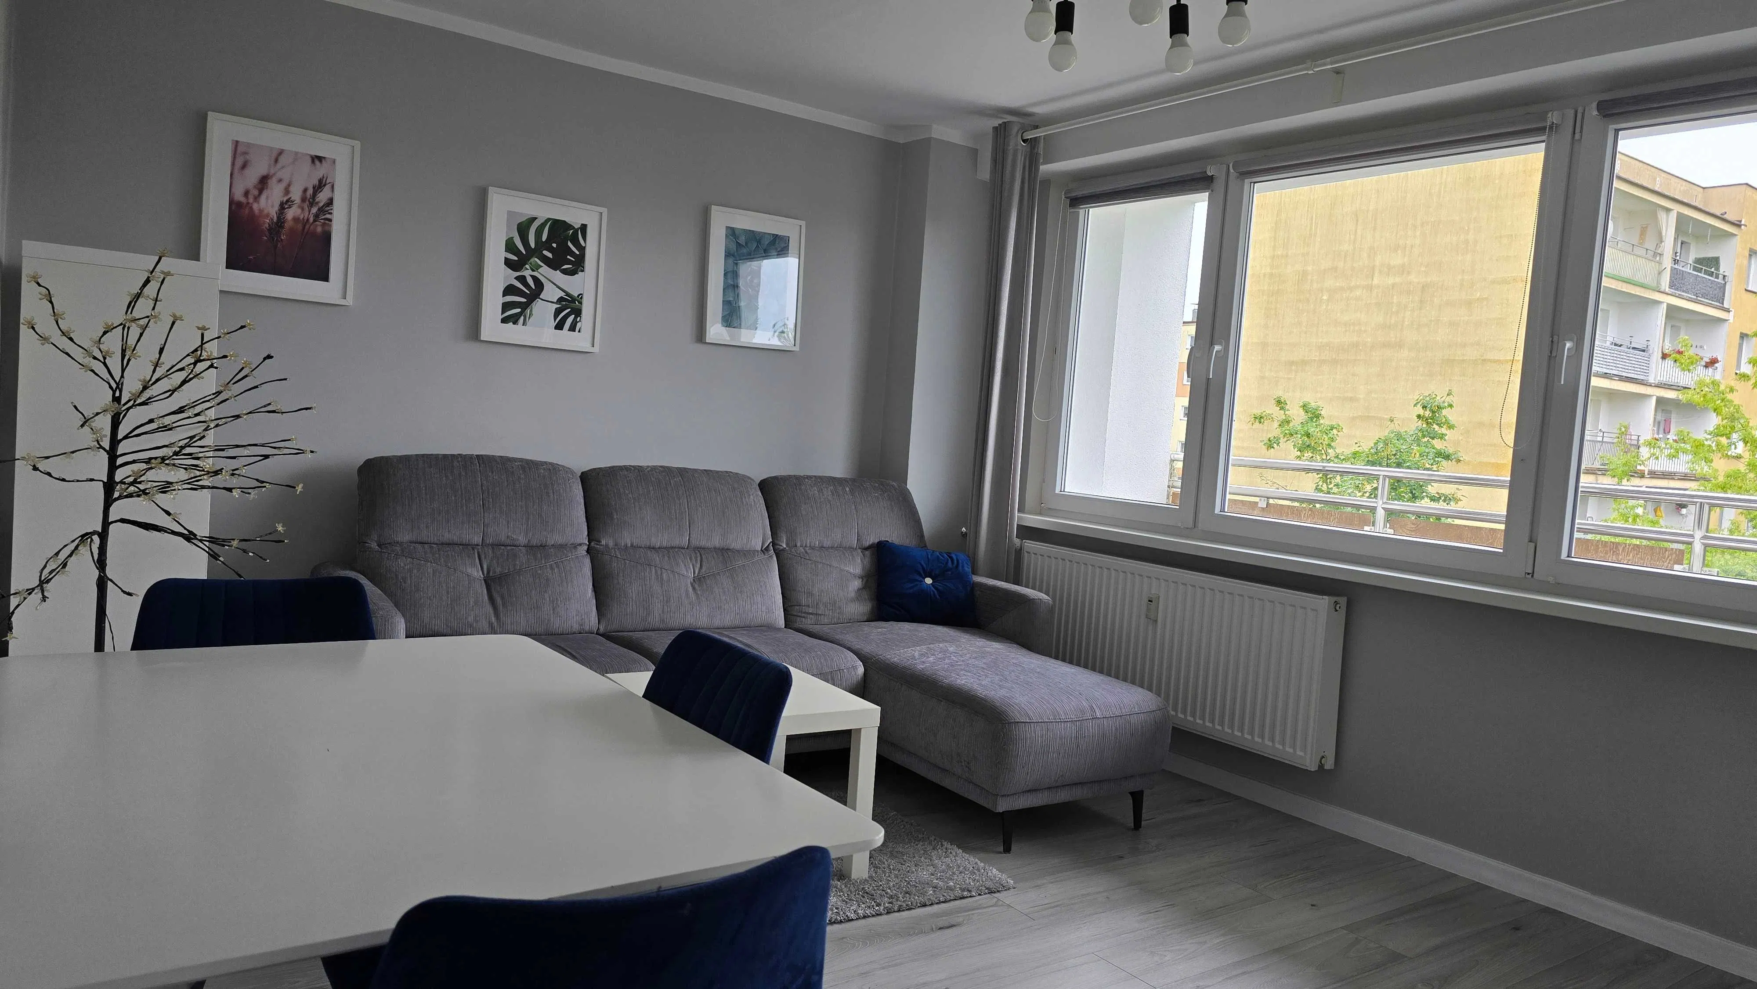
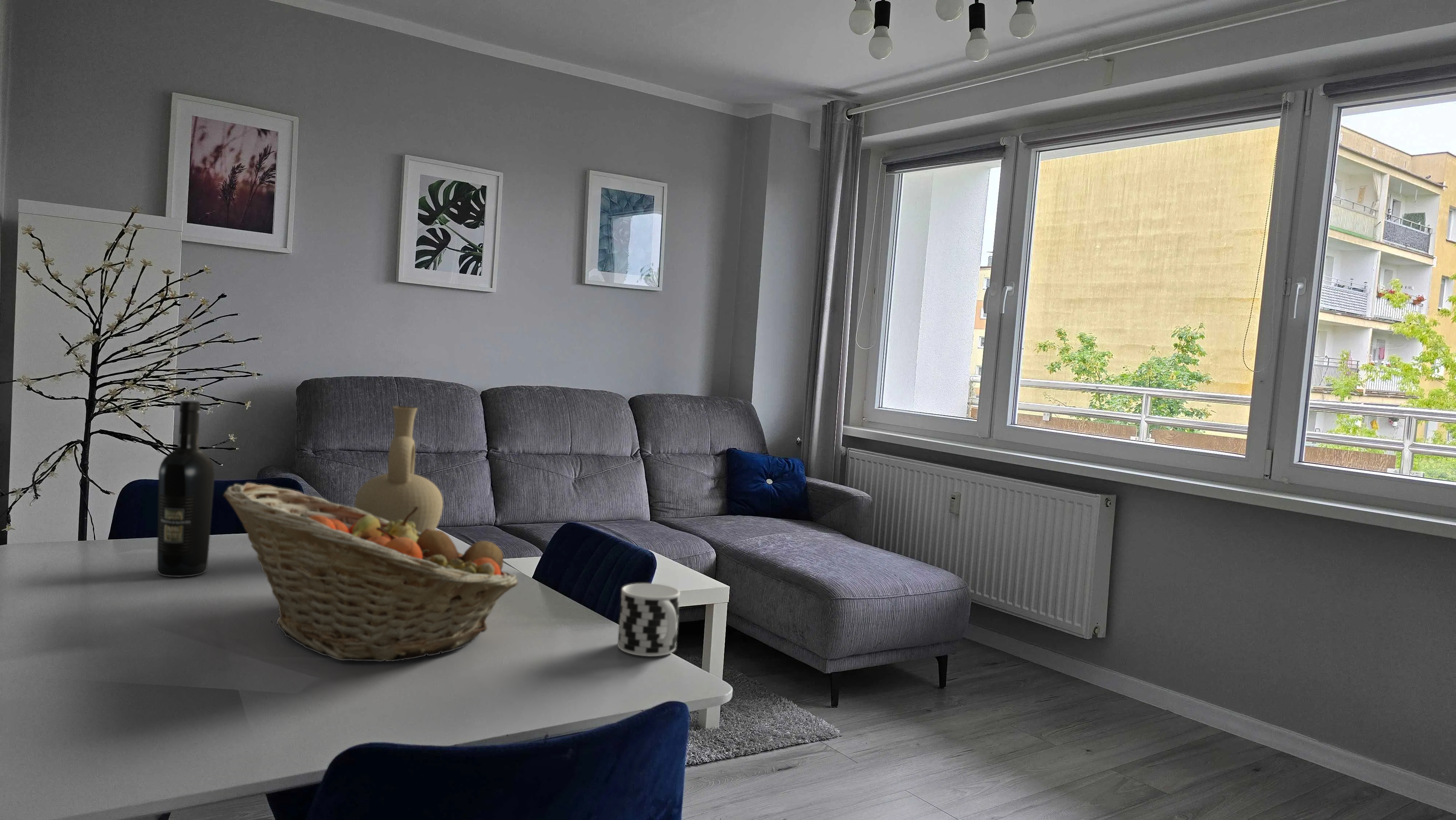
+ vase (400, 482)
+ wine bottle (186, 487)
+ cup (653, 622)
+ fruit basket (372, 560)
